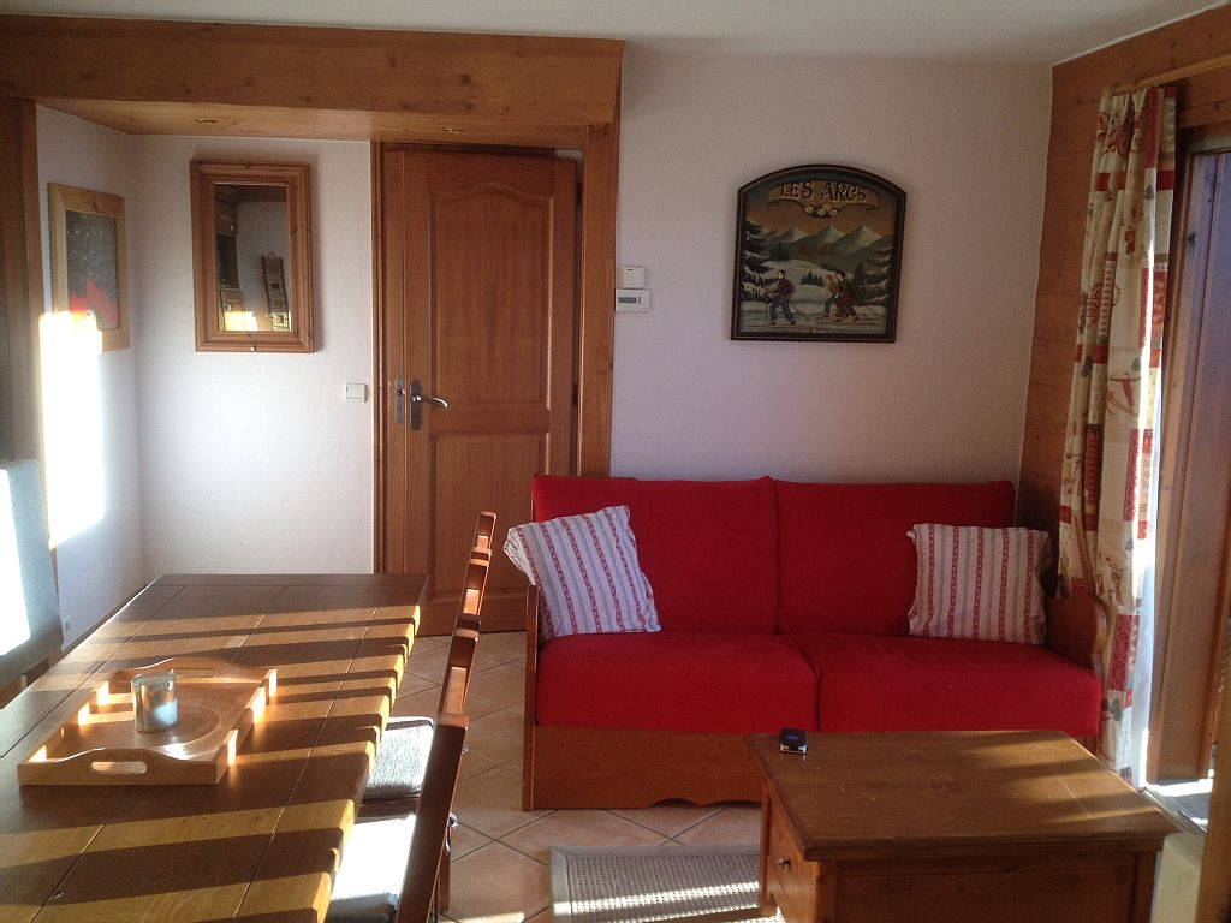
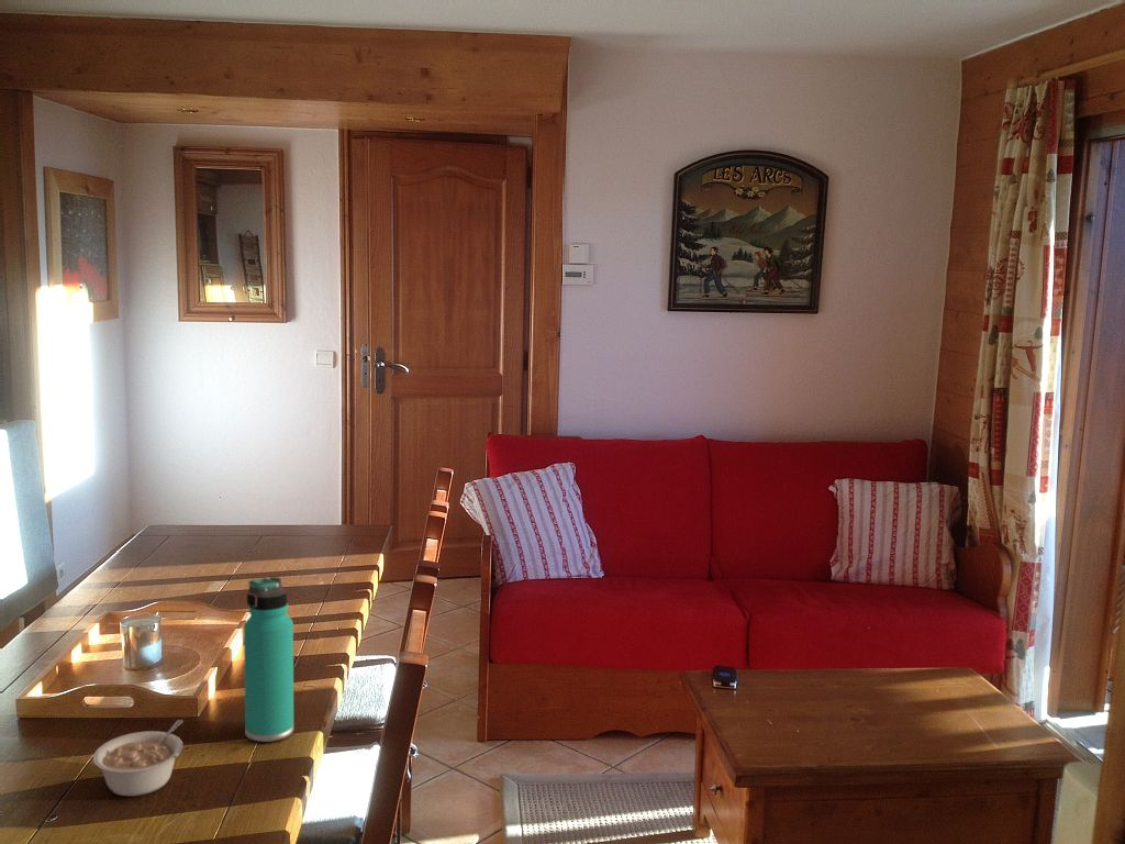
+ legume (140, 760)
+ thermos bottle (268, 656)
